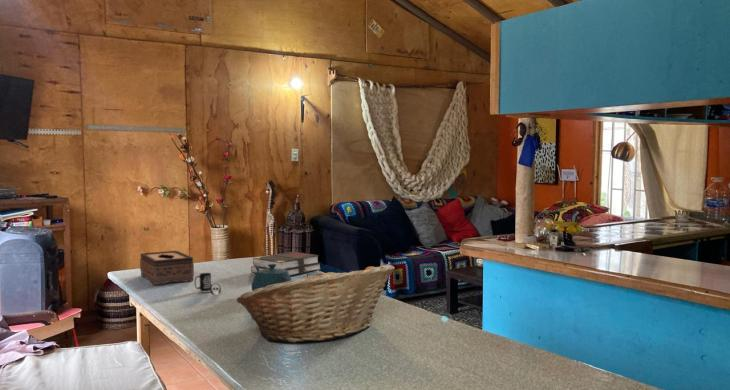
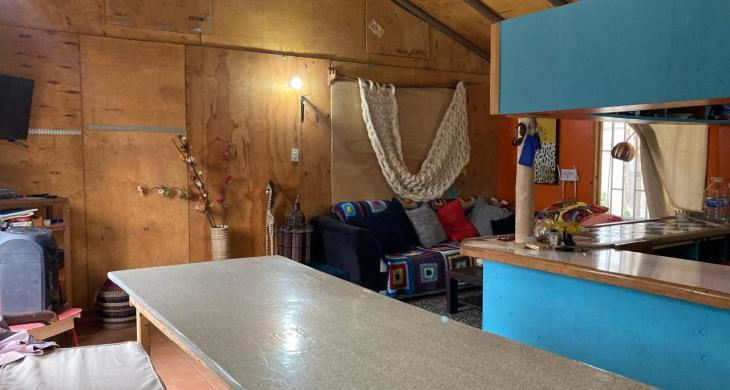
- mug (207, 284)
- fruit basket (319, 296)
- tissue box (166, 266)
- book (286, 263)
- teapot (271, 279)
